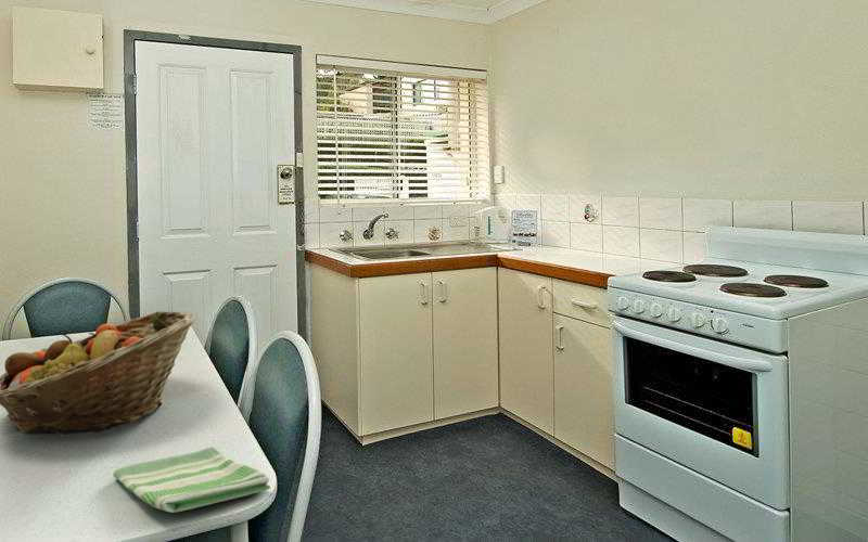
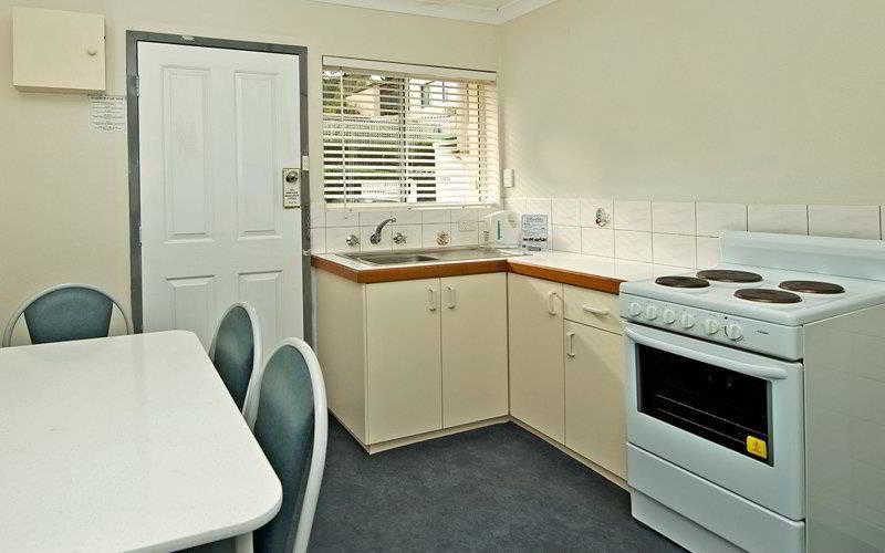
- fruit basket (99, 365)
- dish towel (191, 476)
